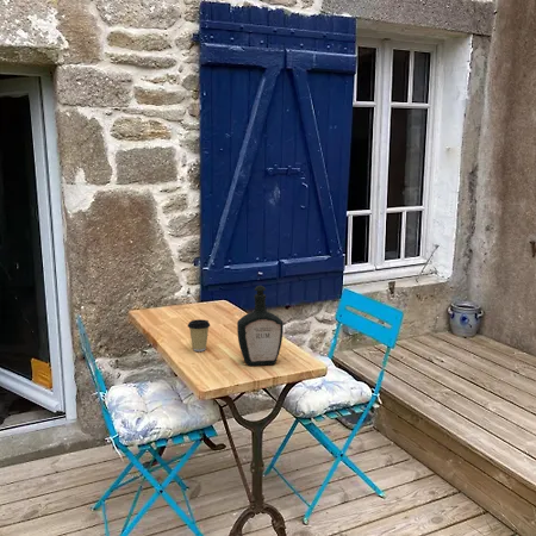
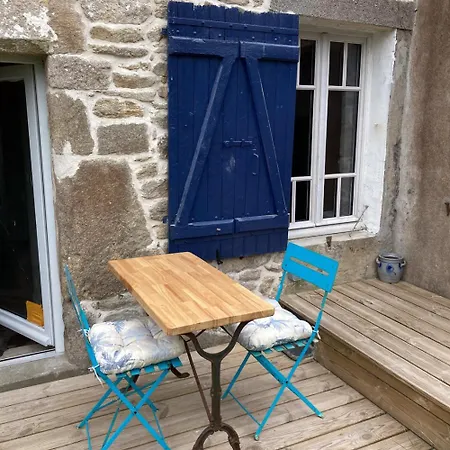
- bottle (260, 324)
- coffee cup (199, 335)
